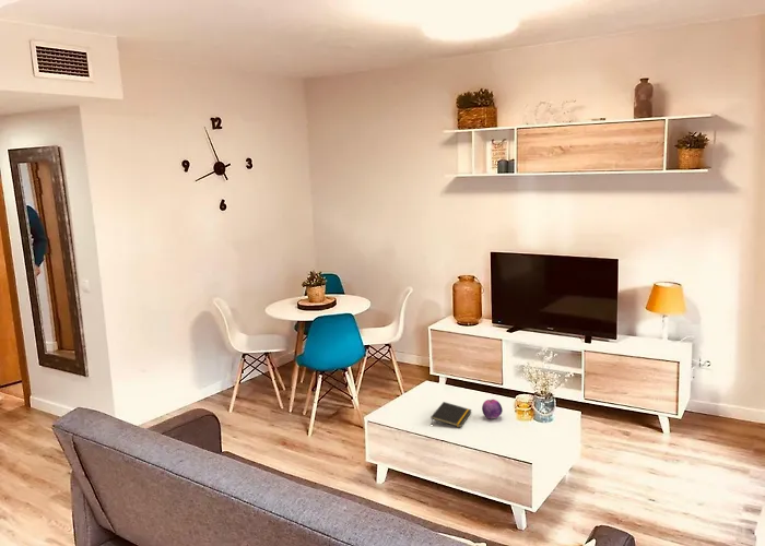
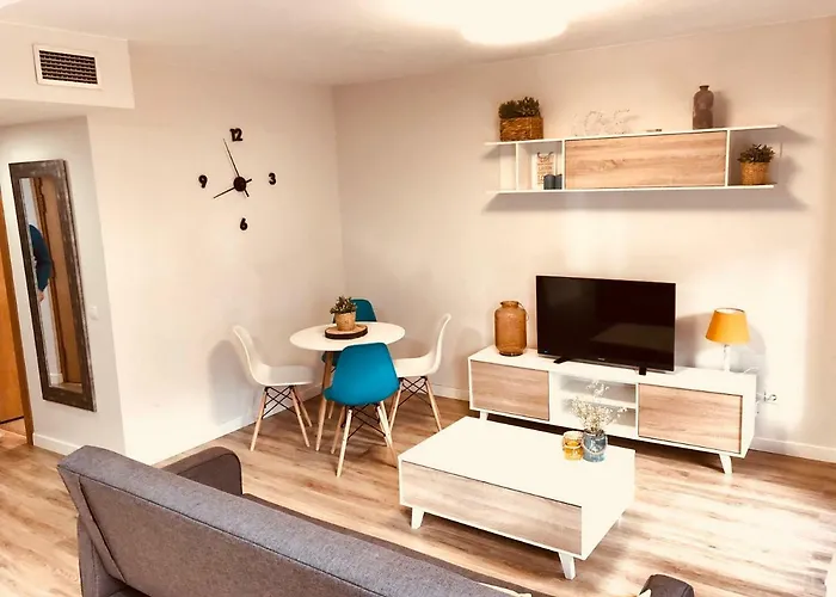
- notepad (451, 414)
- fruit (492, 408)
